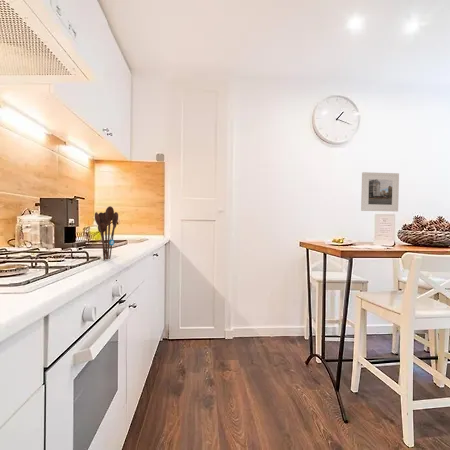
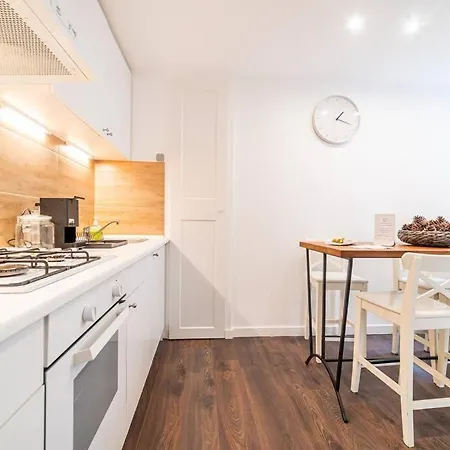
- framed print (380, 192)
- utensil holder (106, 233)
